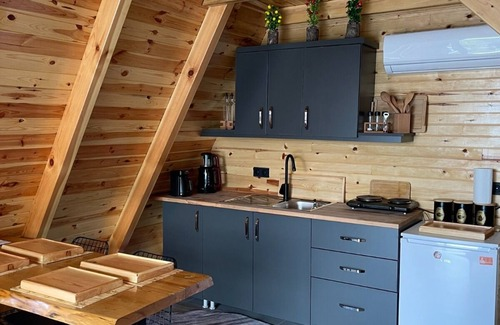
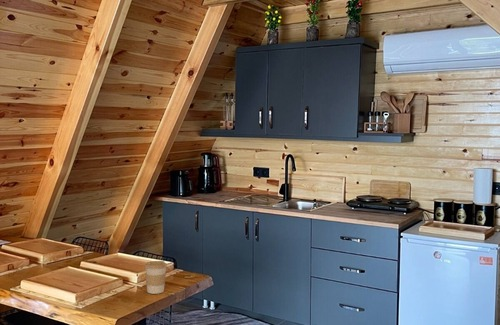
+ coffee cup (155, 276)
